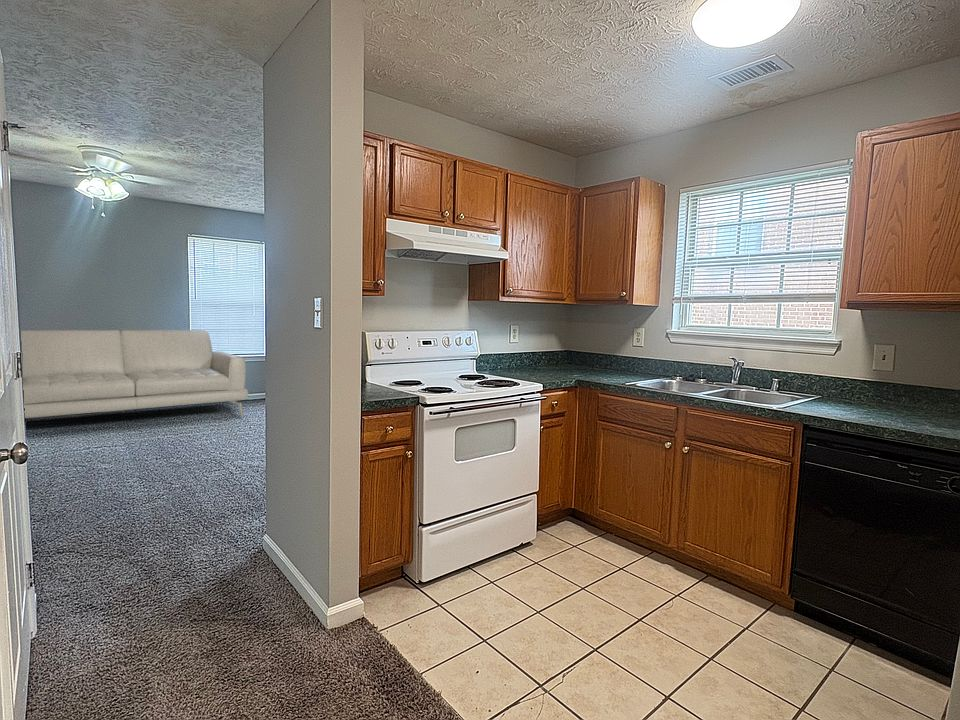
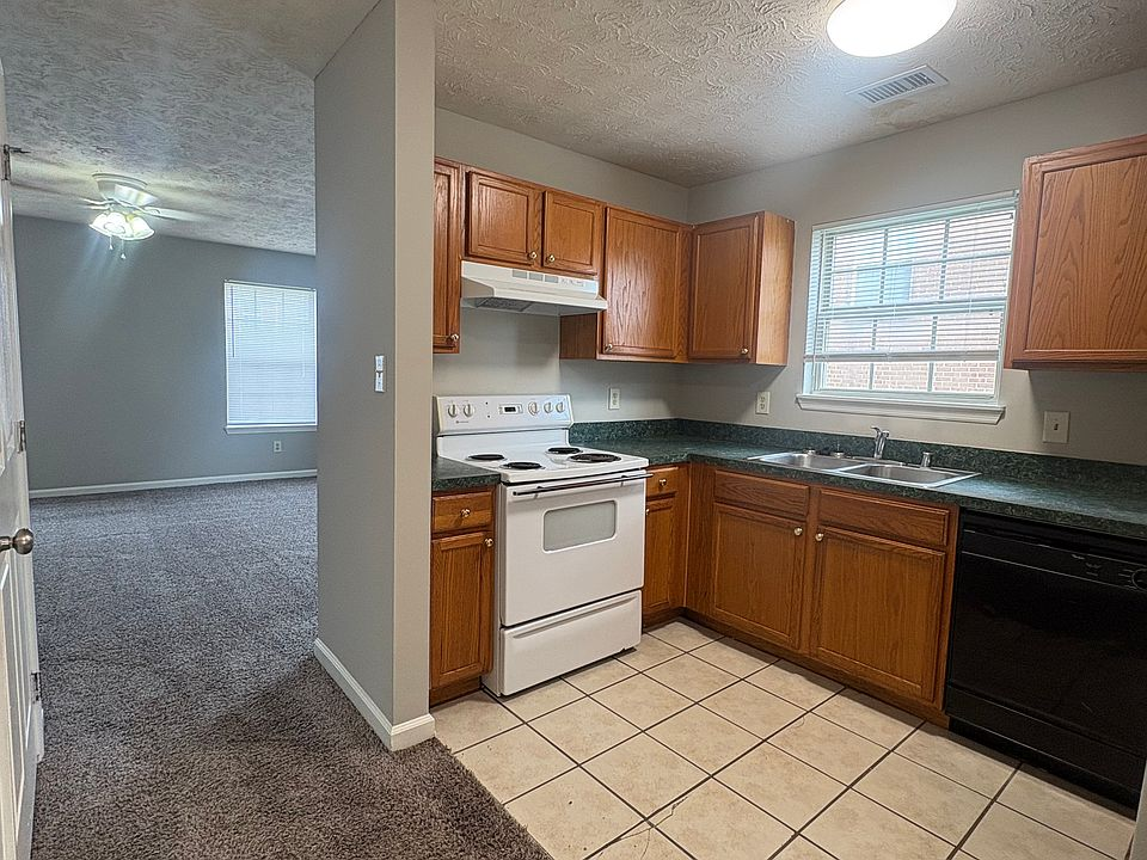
- sofa (126, 375)
